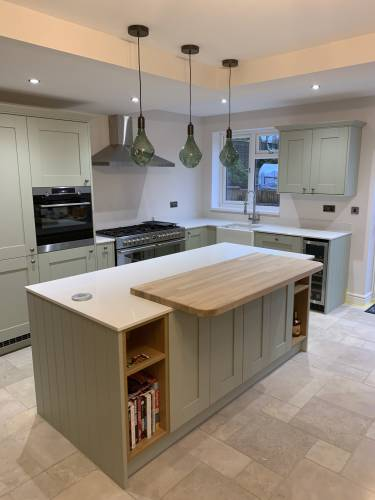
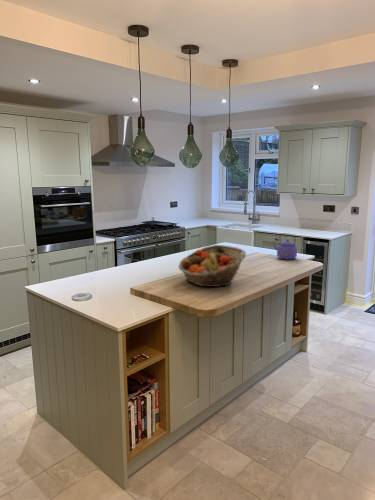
+ kettle (284, 245)
+ fruit basket (211, 264)
